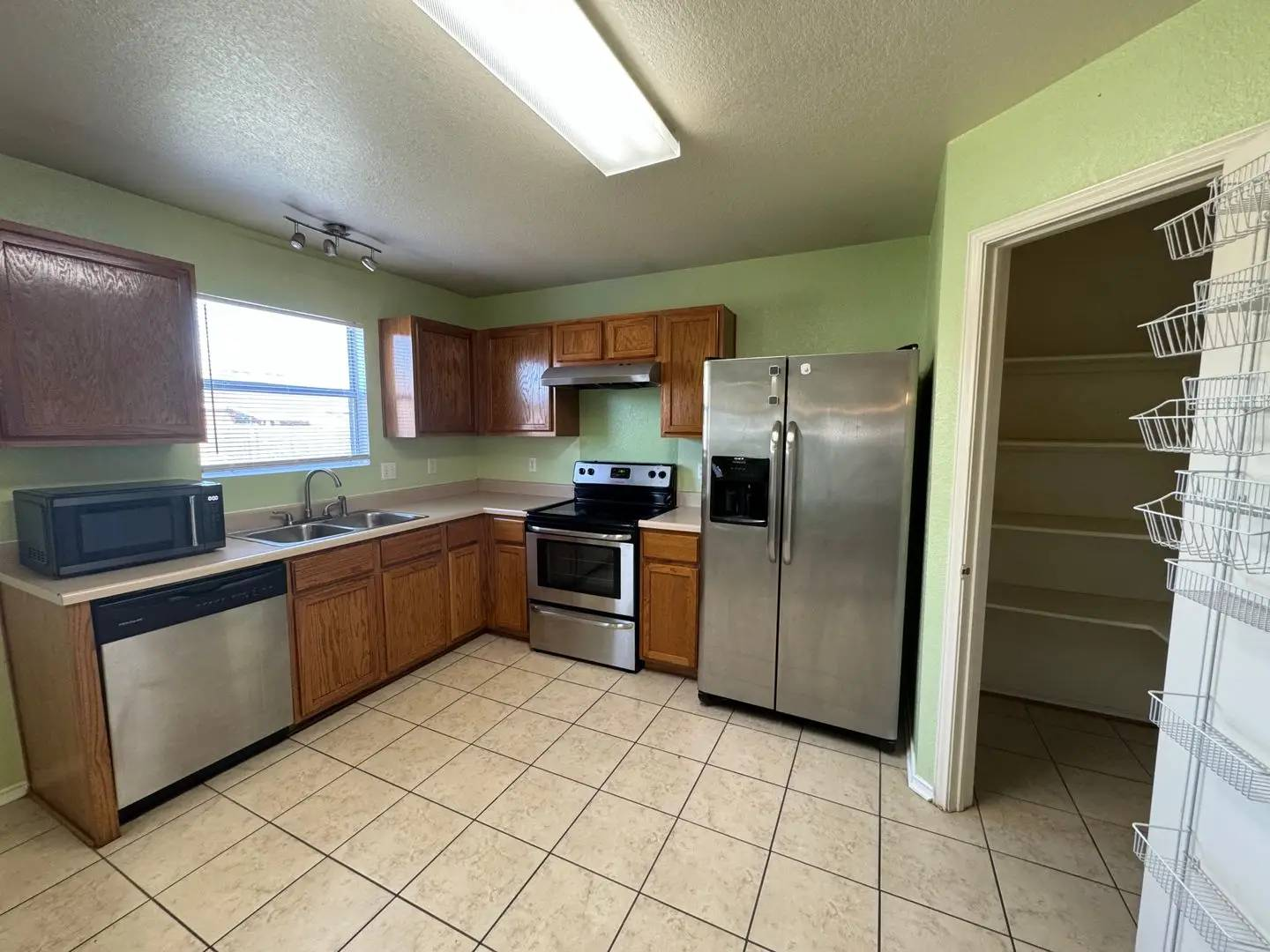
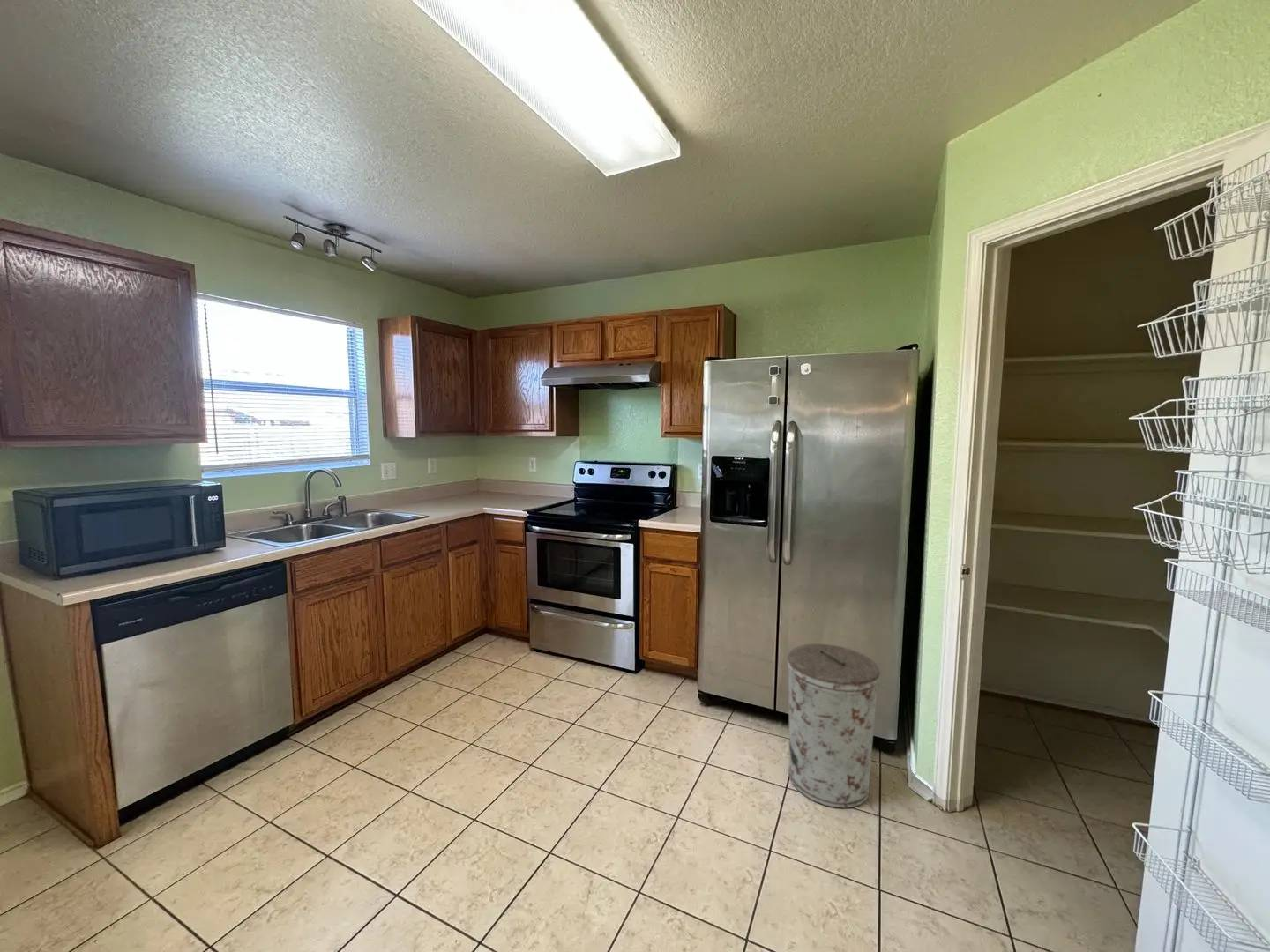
+ trash can (830, 718)
